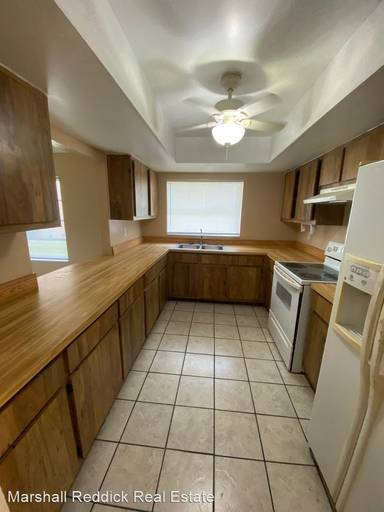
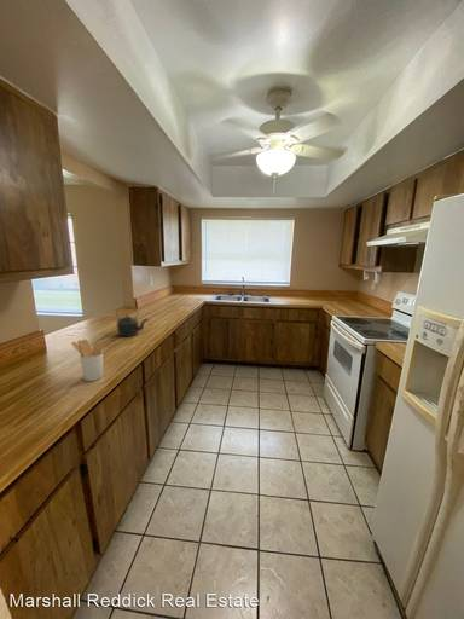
+ kettle (132, 320)
+ utensil holder (88, 358)
